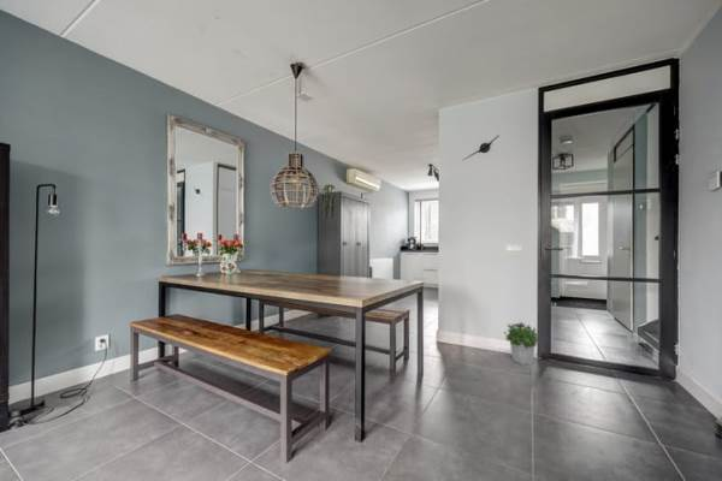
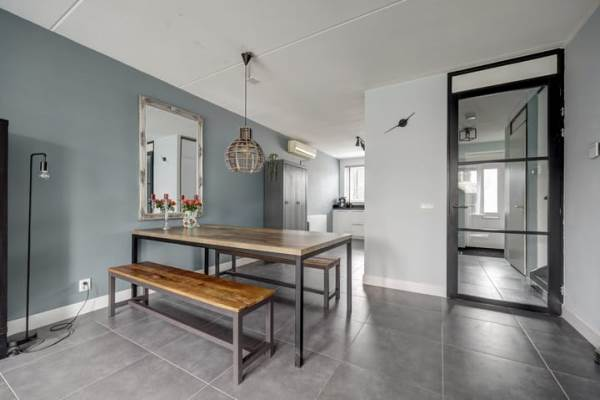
- potted plant (520, 342)
